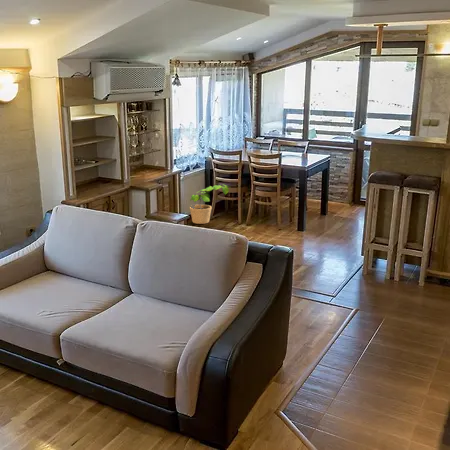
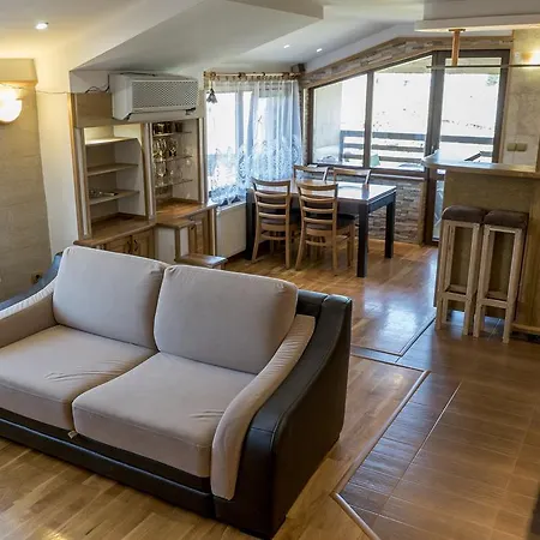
- potted plant (208, 205)
